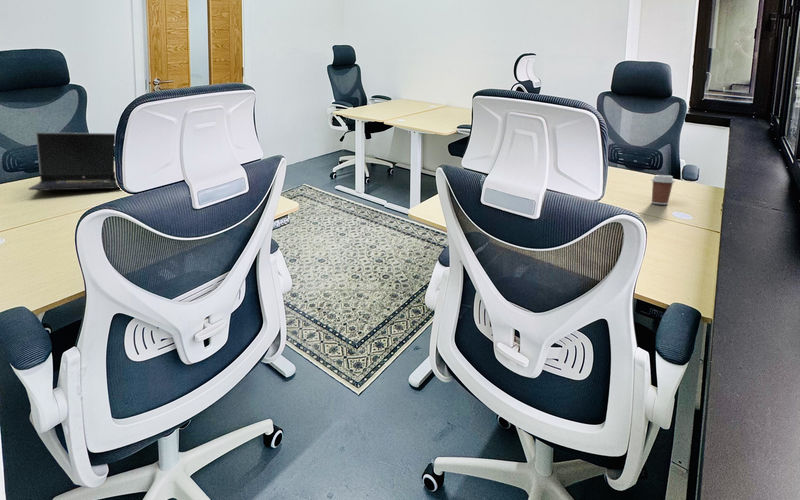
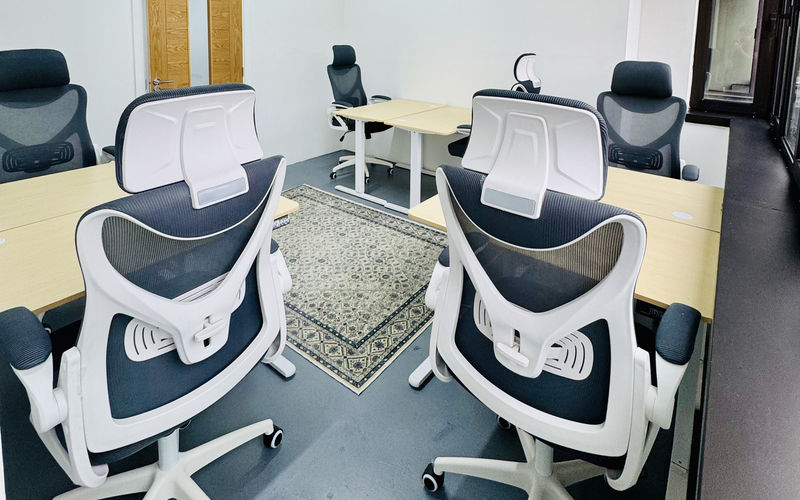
- laptop computer (78, 161)
- coffee cup (661, 189)
